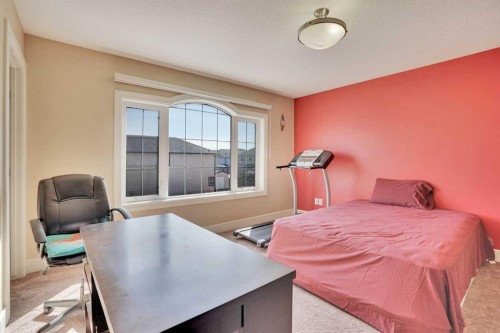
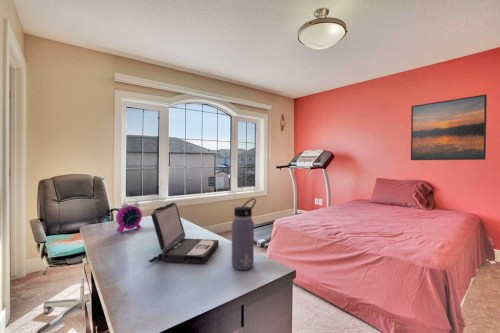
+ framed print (445, 130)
+ alarm clock (129, 214)
+ water bottle (243, 232)
+ laptop (183, 229)
